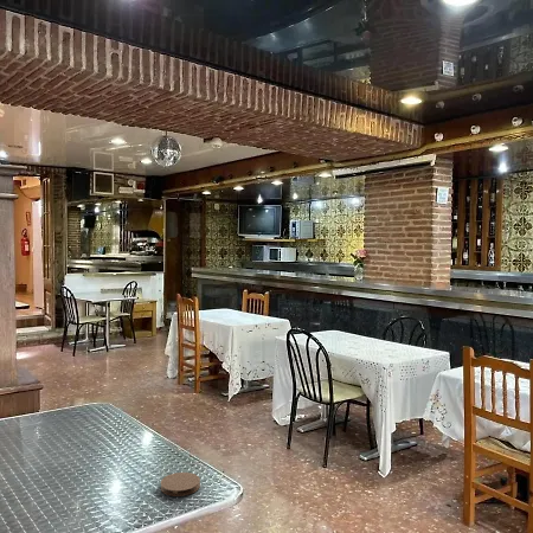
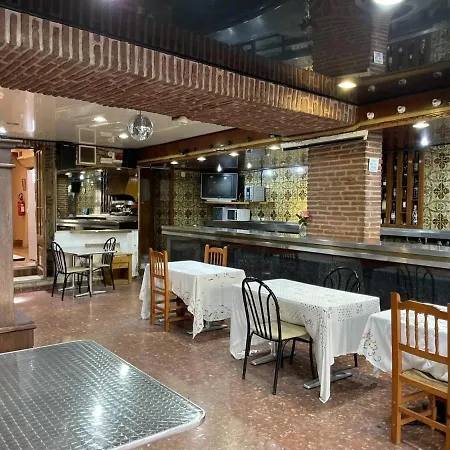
- coaster (180, 483)
